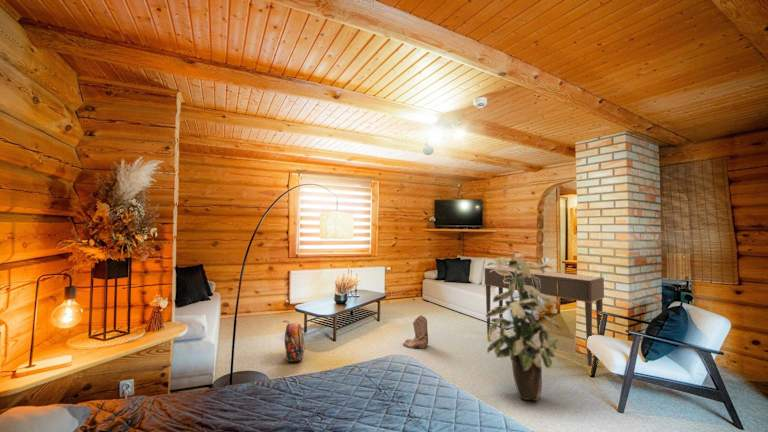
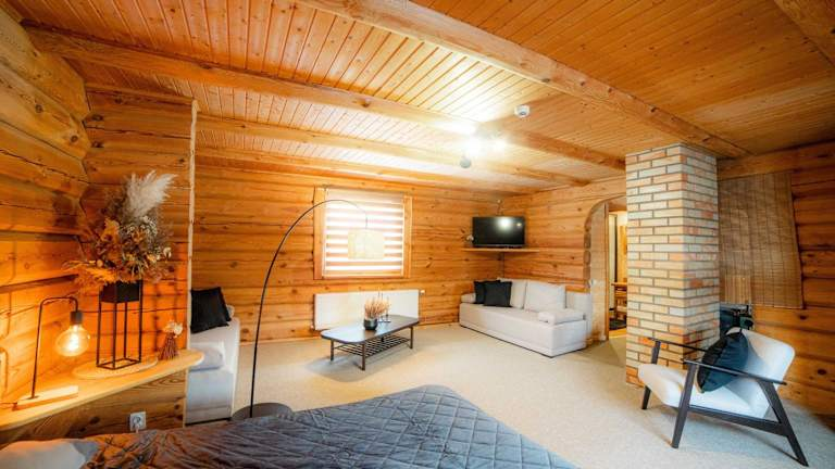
- boots (415, 330)
- console table (544, 294)
- backpack (293, 339)
- indoor plant (520, 322)
